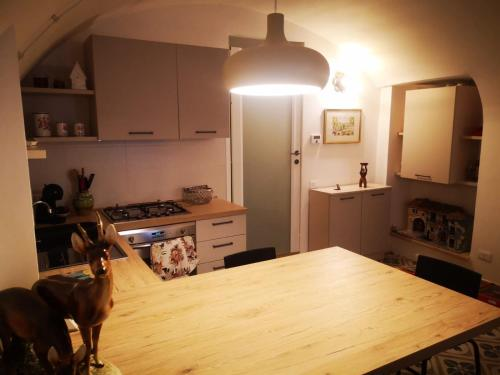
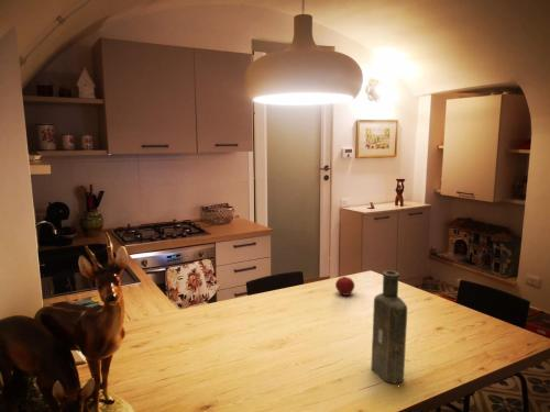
+ bottle (391, 324)
+ apple (344, 285)
